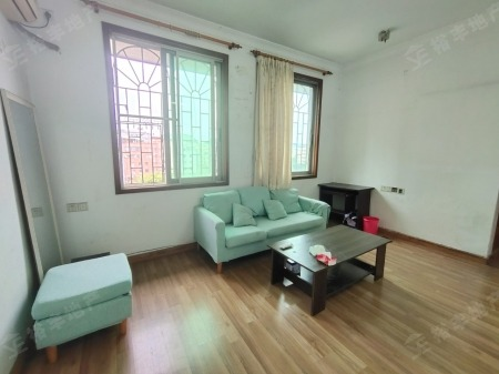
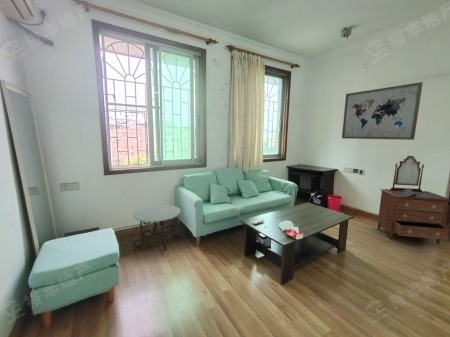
+ dresser (413, 198)
+ side table (156, 226)
+ wall art (376, 114)
